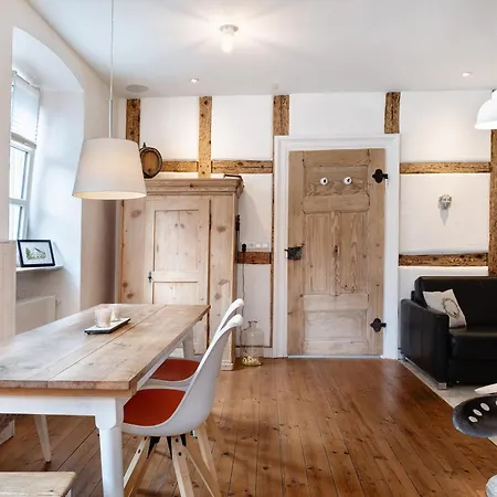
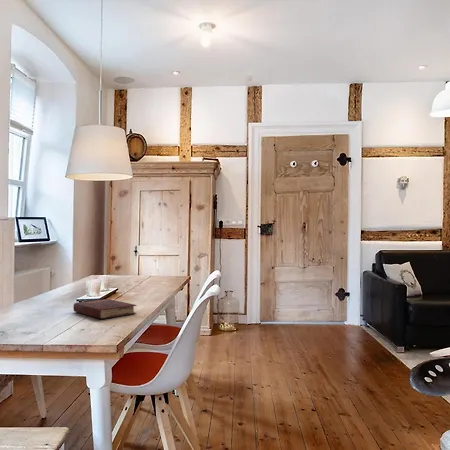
+ hardback book (104, 308)
